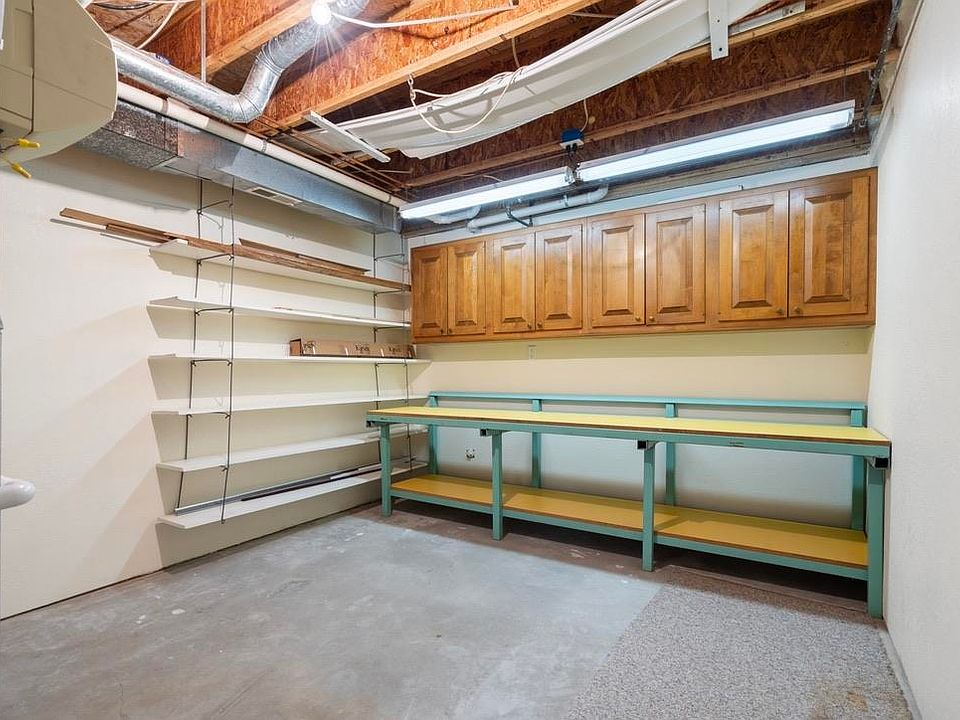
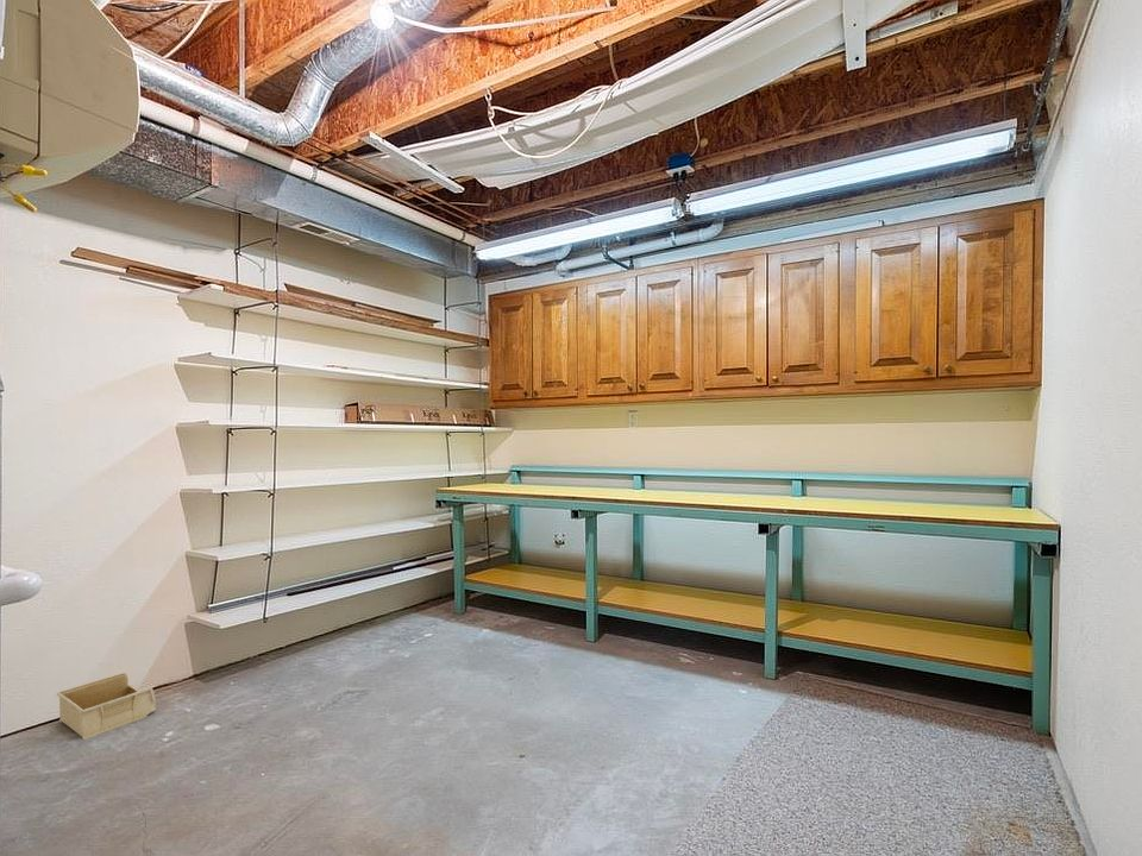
+ storage bin (107, 703)
